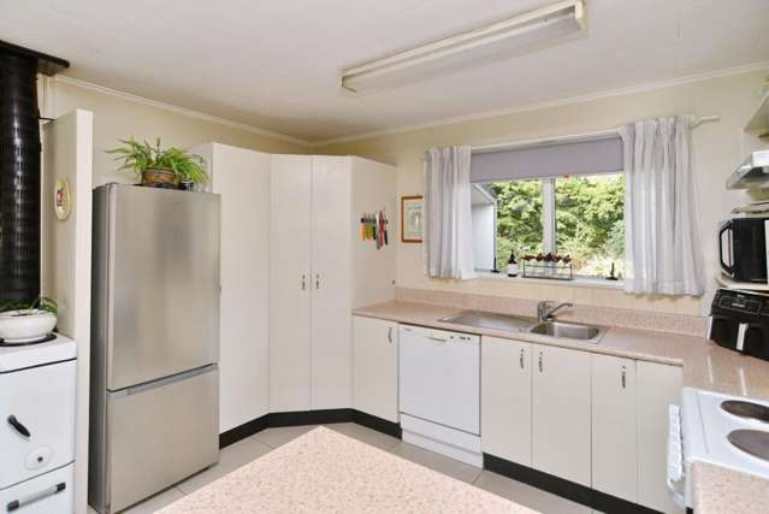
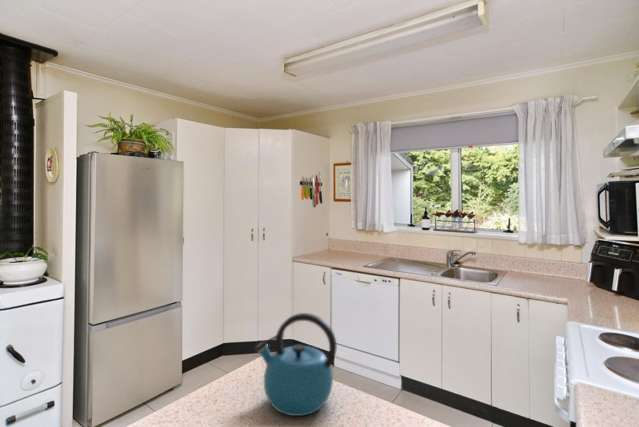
+ kettle (294, 357)
